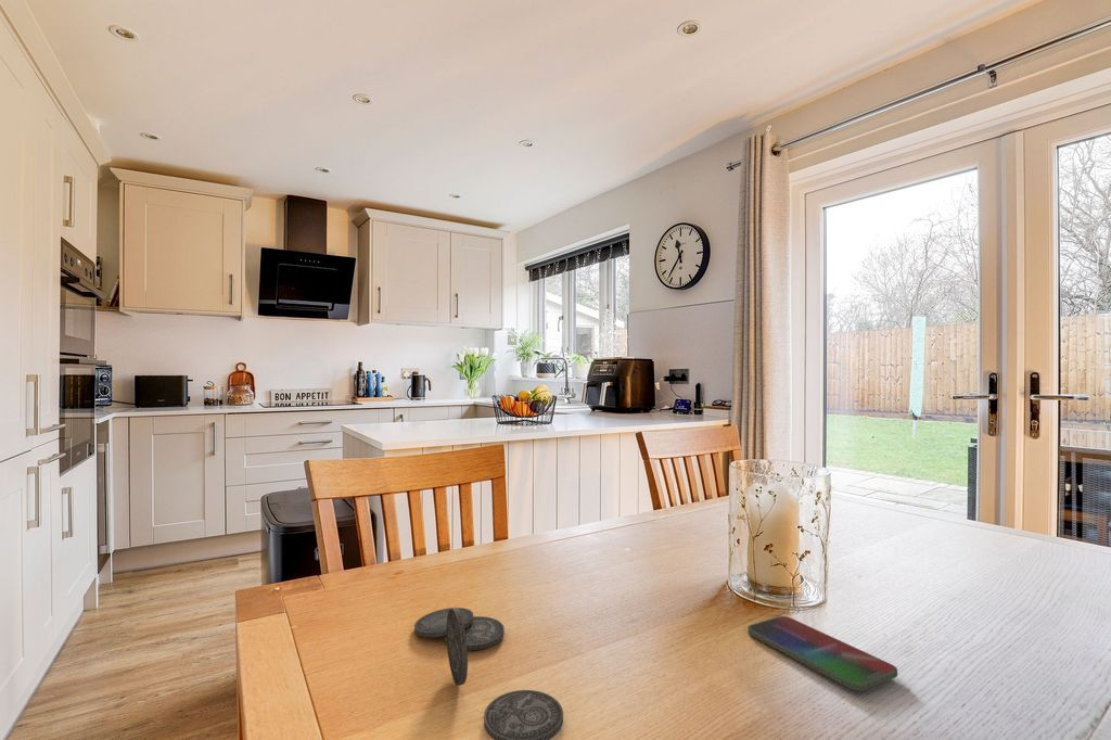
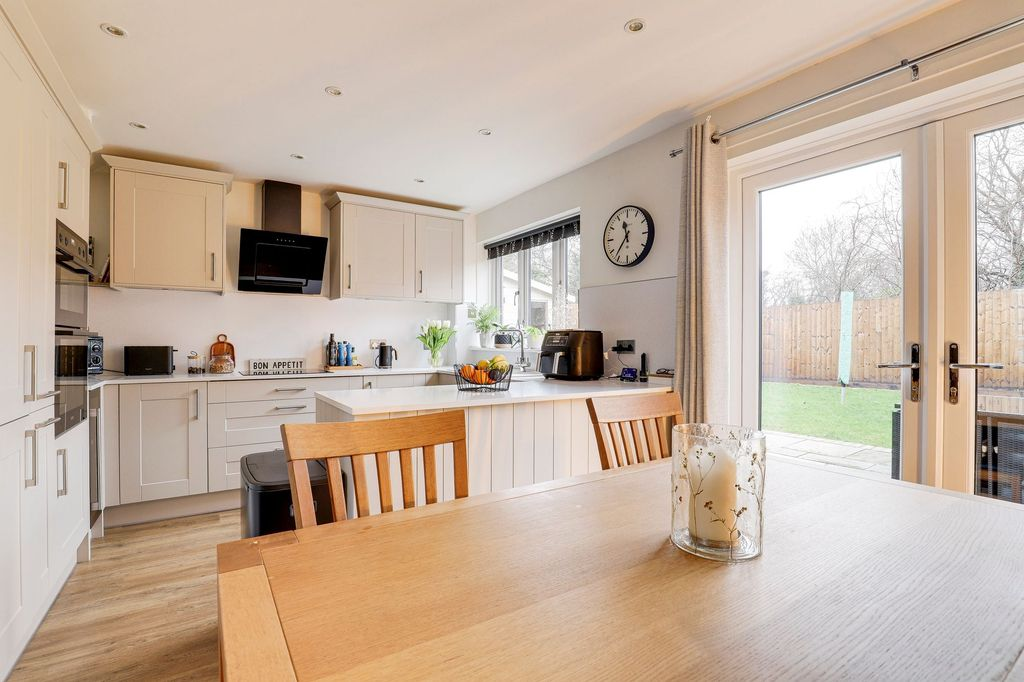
- plate (477, 633)
- smartphone (816, 649)
